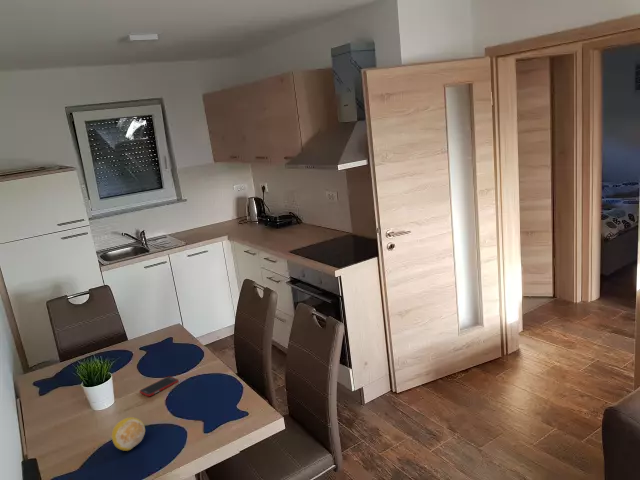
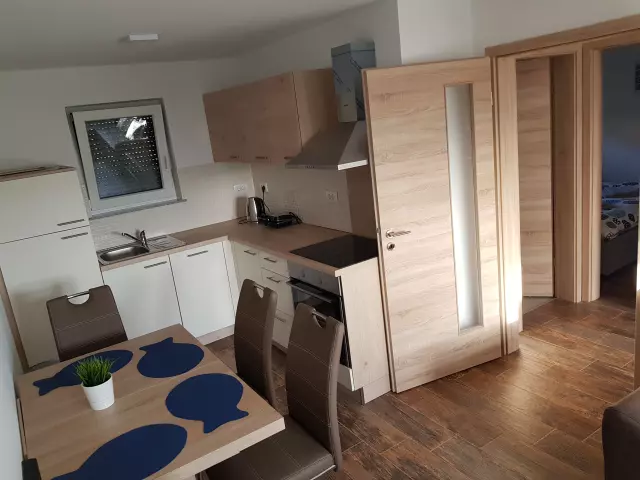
- cell phone (159, 386)
- fruit (128, 434)
